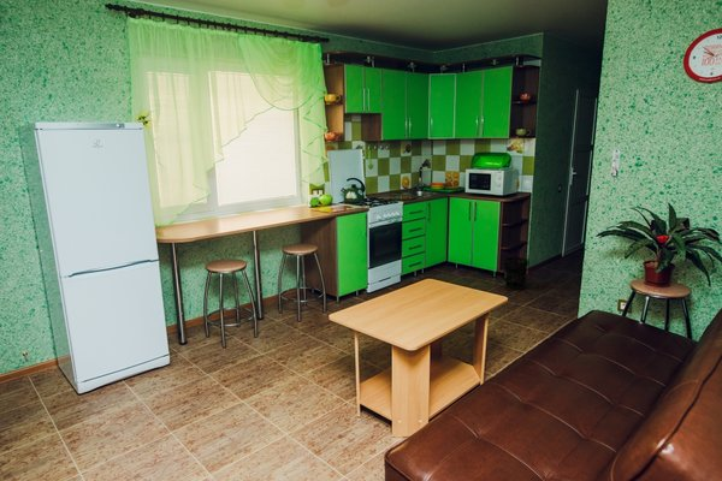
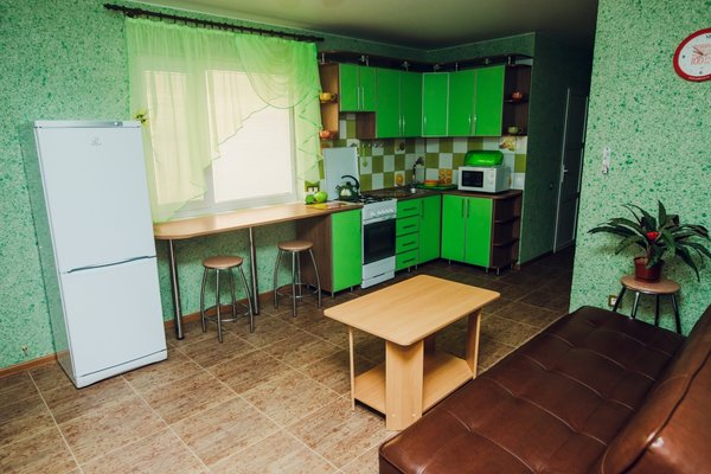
- wastebasket (515, 273)
